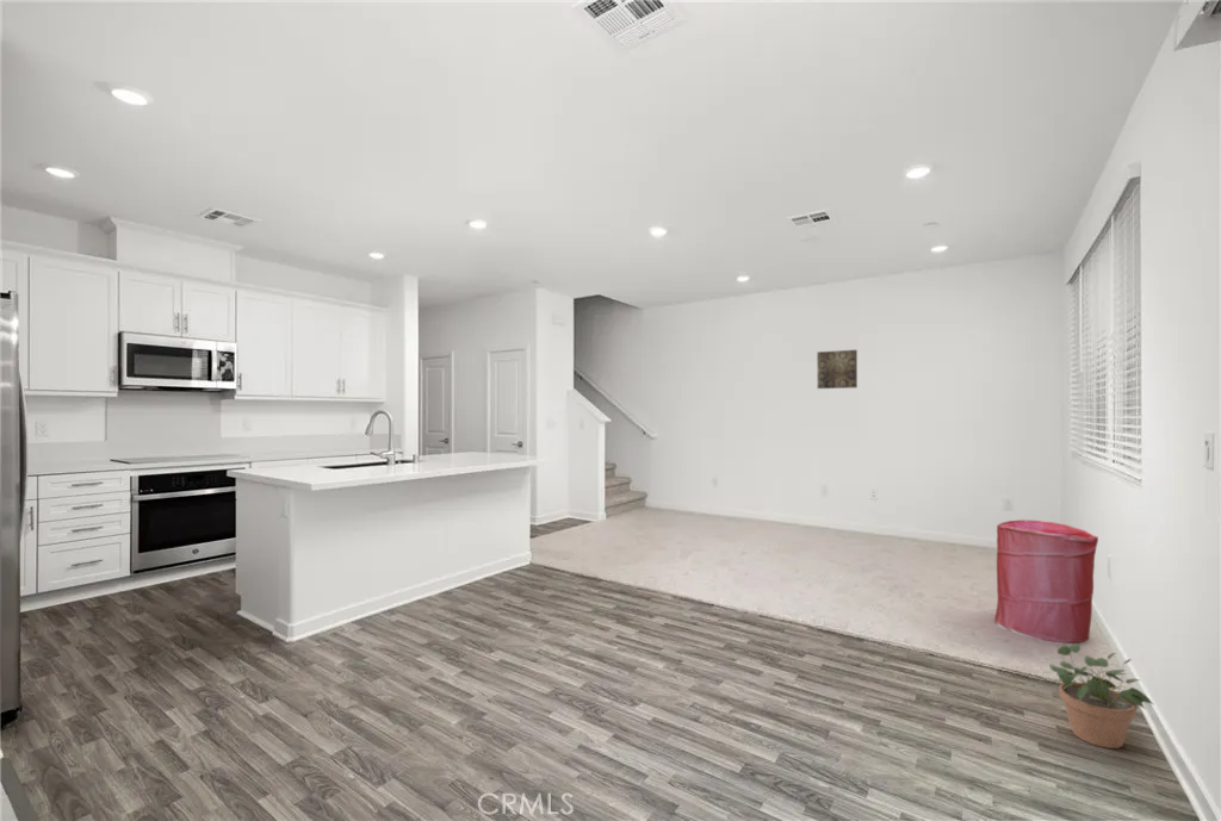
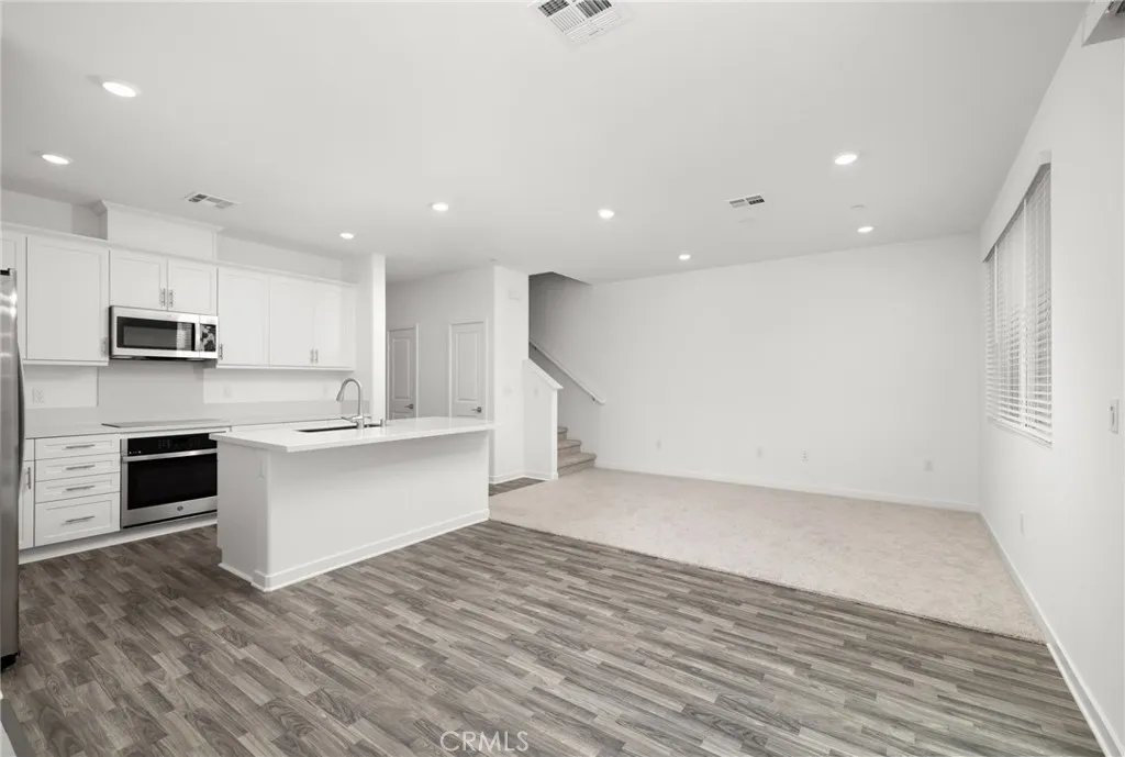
- wall art (836, 369)
- laundry hamper (1043, 577)
- potted plant (1101, 699)
